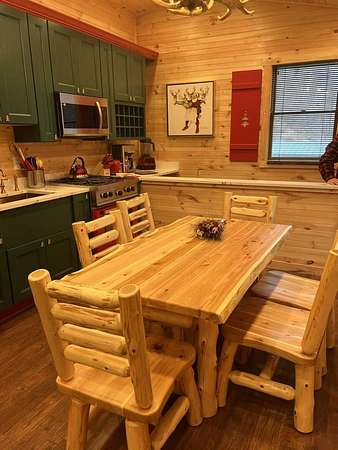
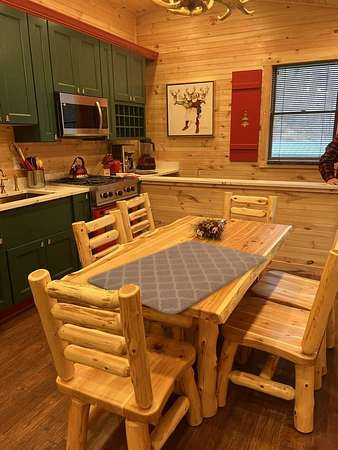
+ placemat (183, 266)
